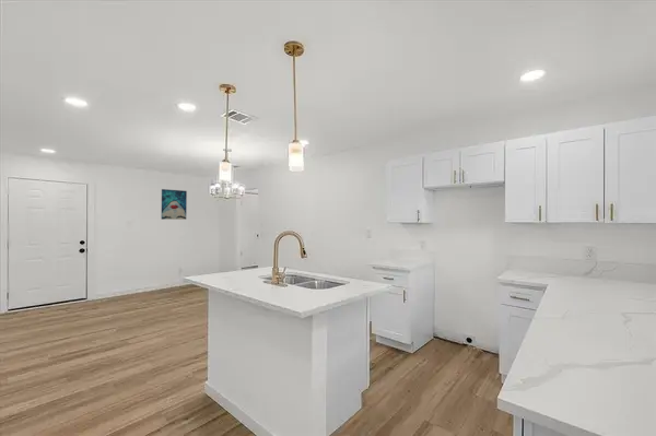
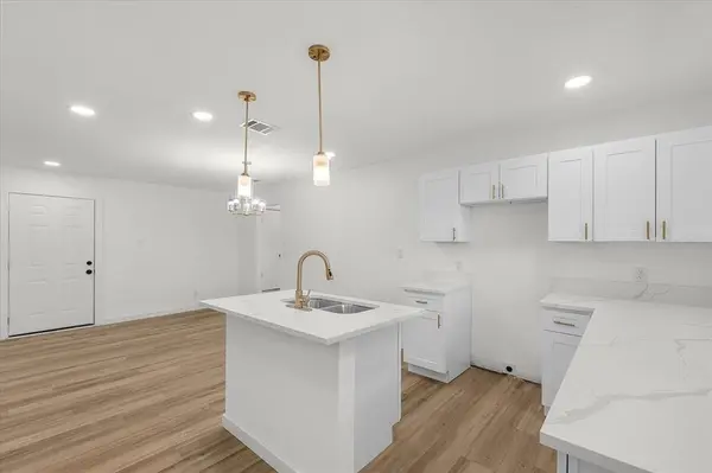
- wall art (174, 204)
